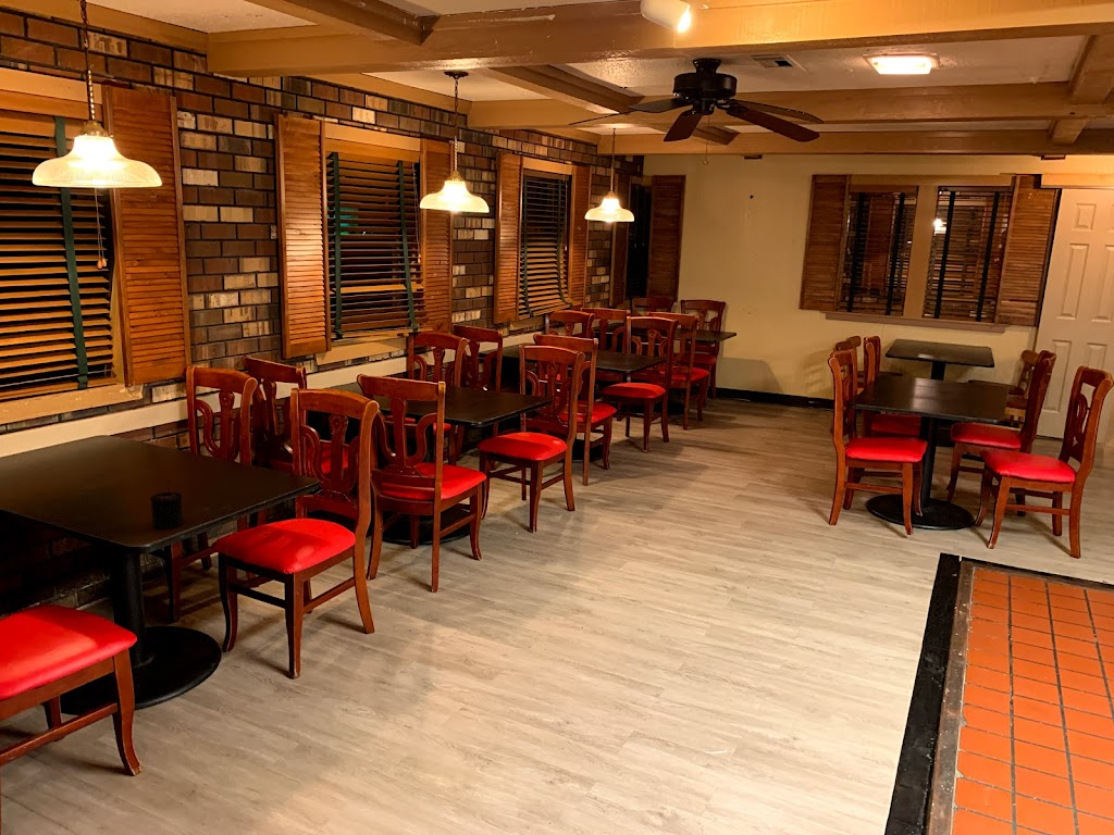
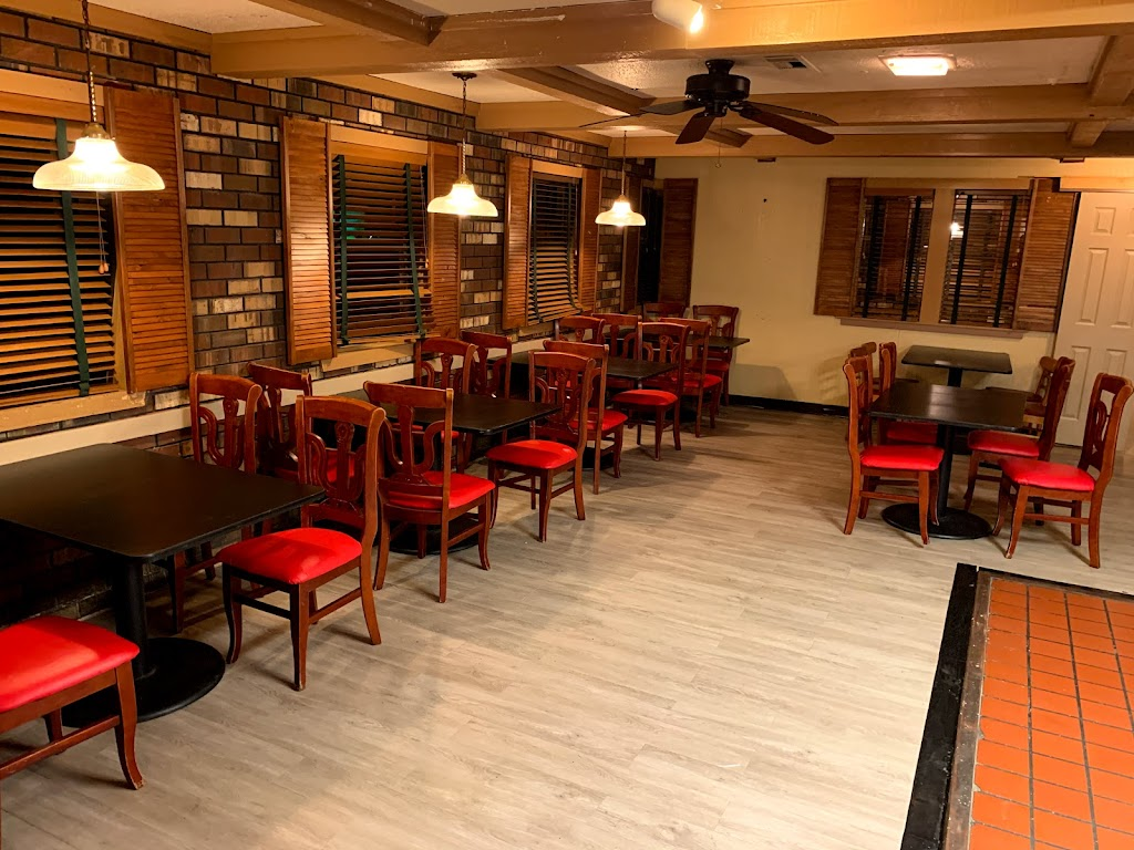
- candle (166, 503)
